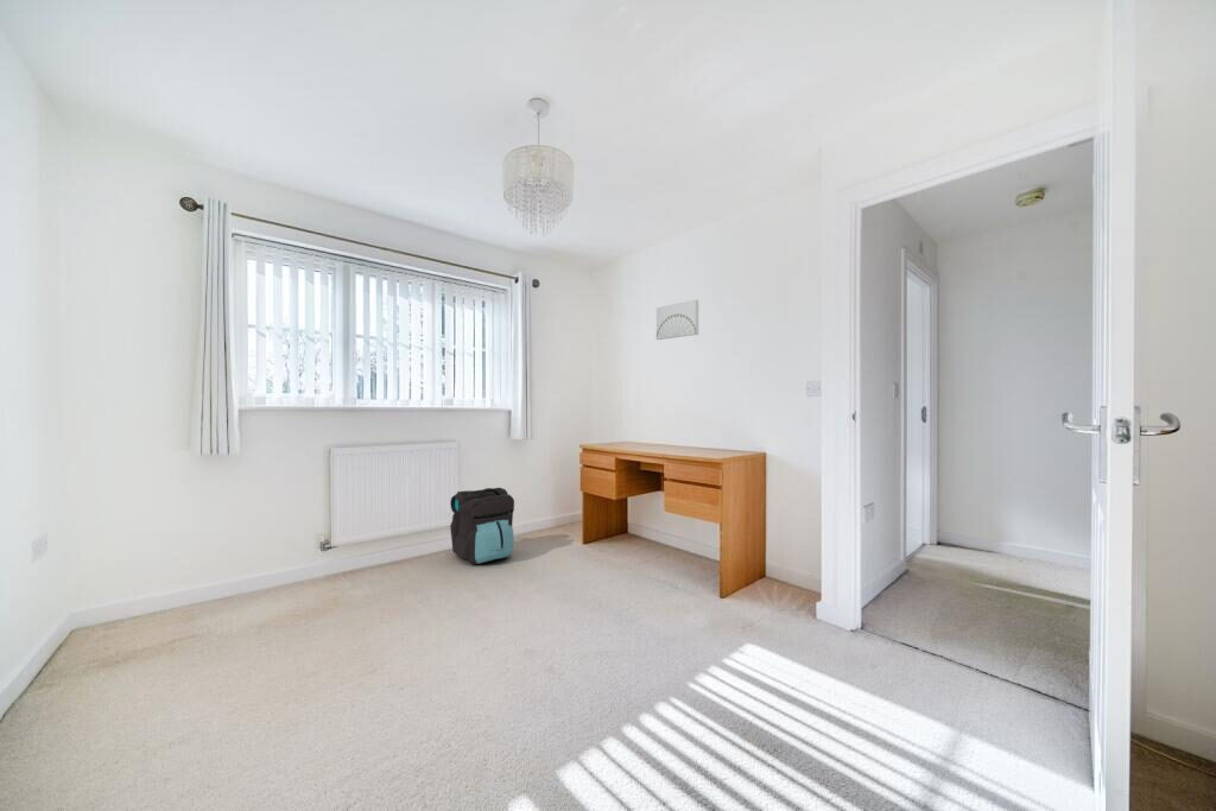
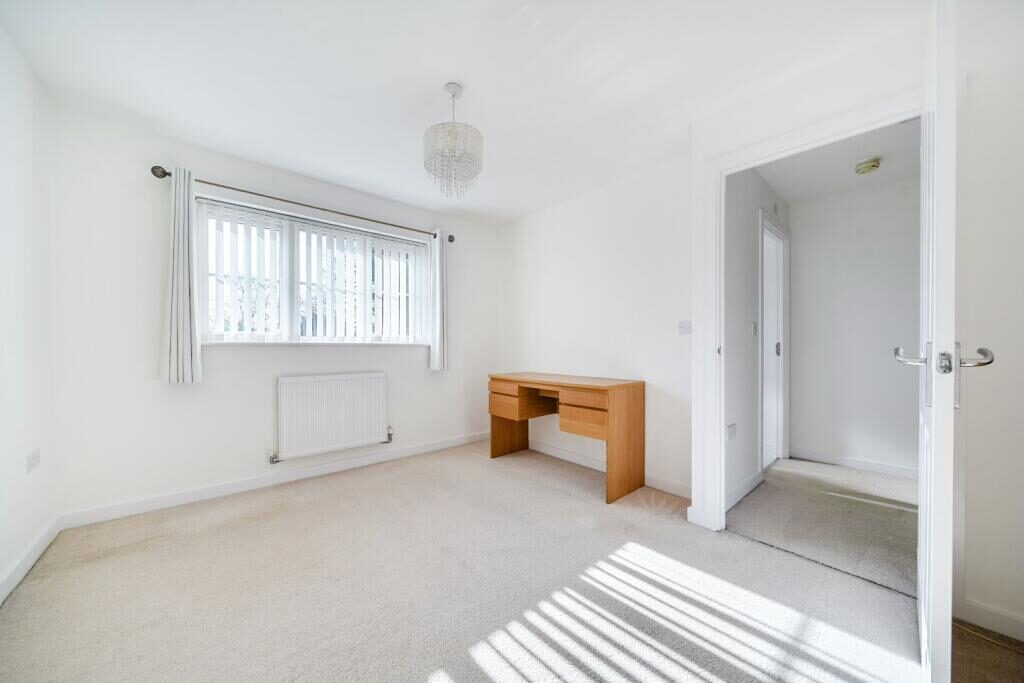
- backpack (482, 521)
- wall art (676, 319)
